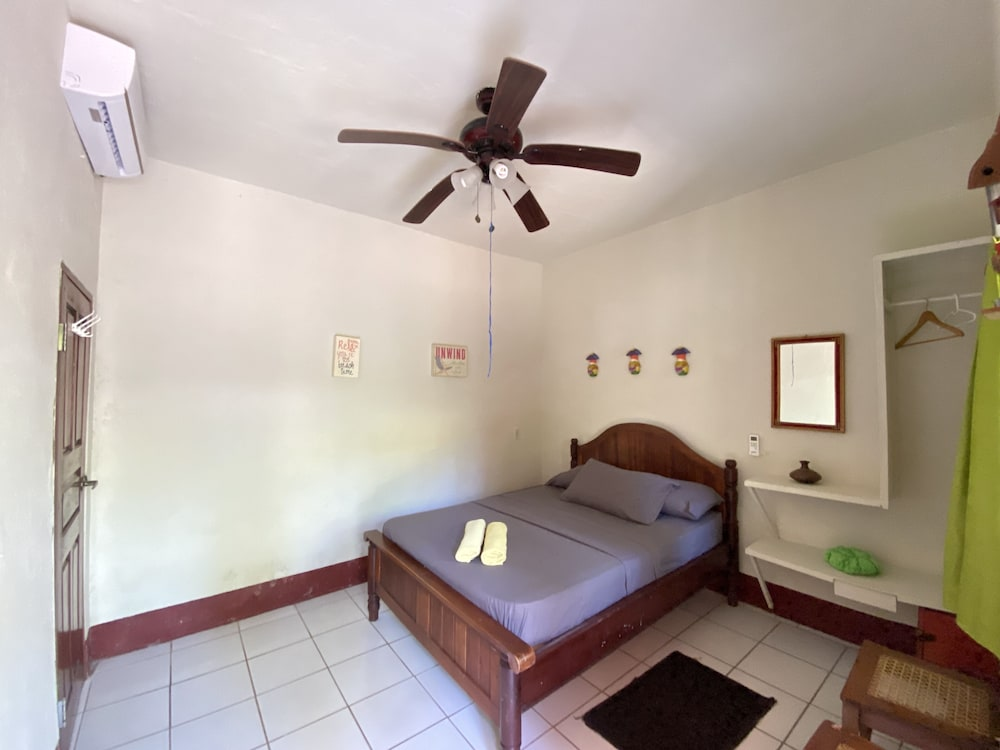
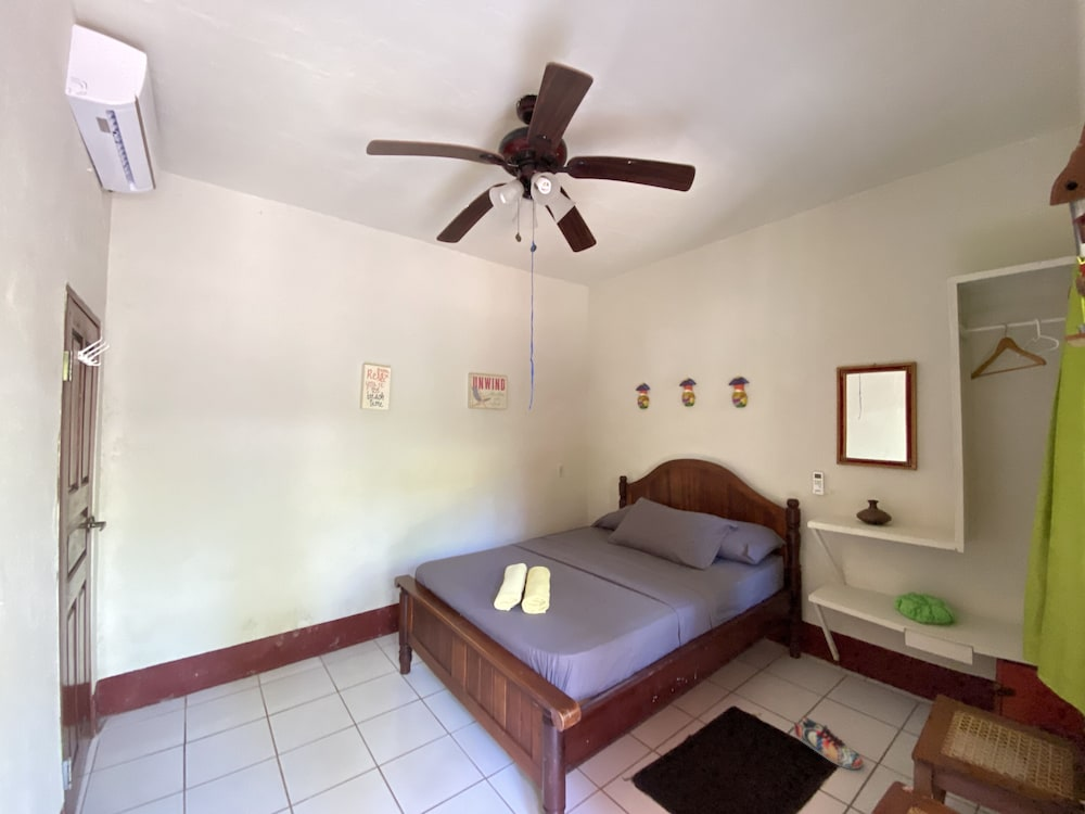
+ shoe (827, 740)
